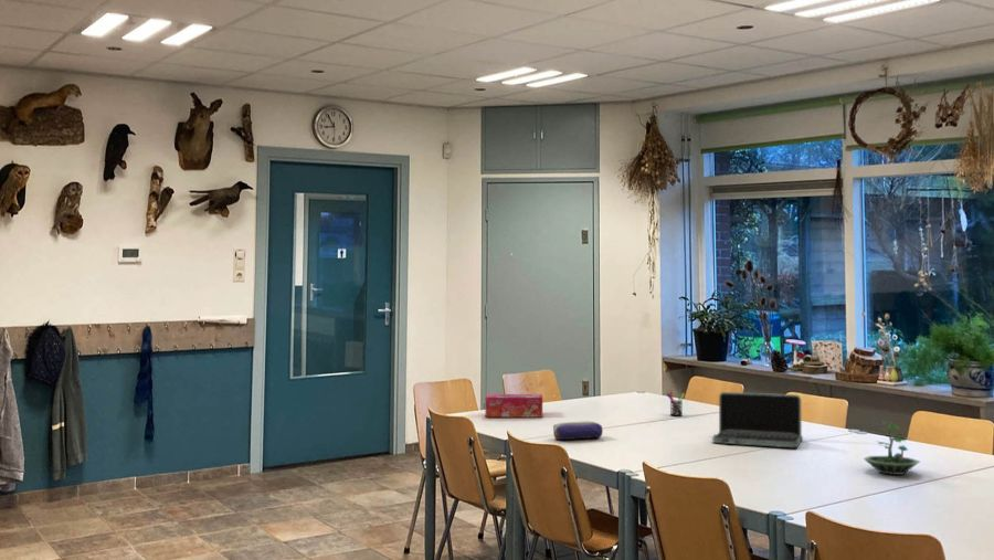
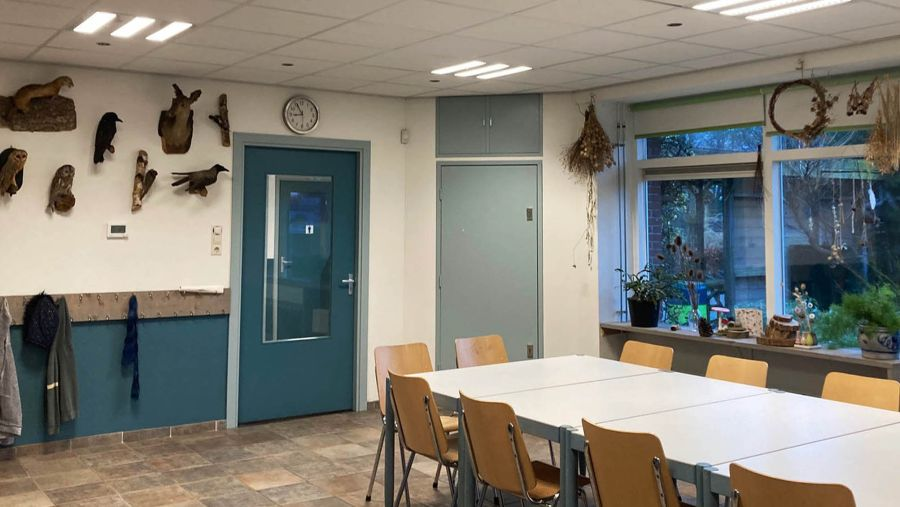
- pencil case (578, 430)
- terrarium (889, 431)
- pen holder (676, 402)
- tissue box (514, 405)
- laptop (754, 418)
